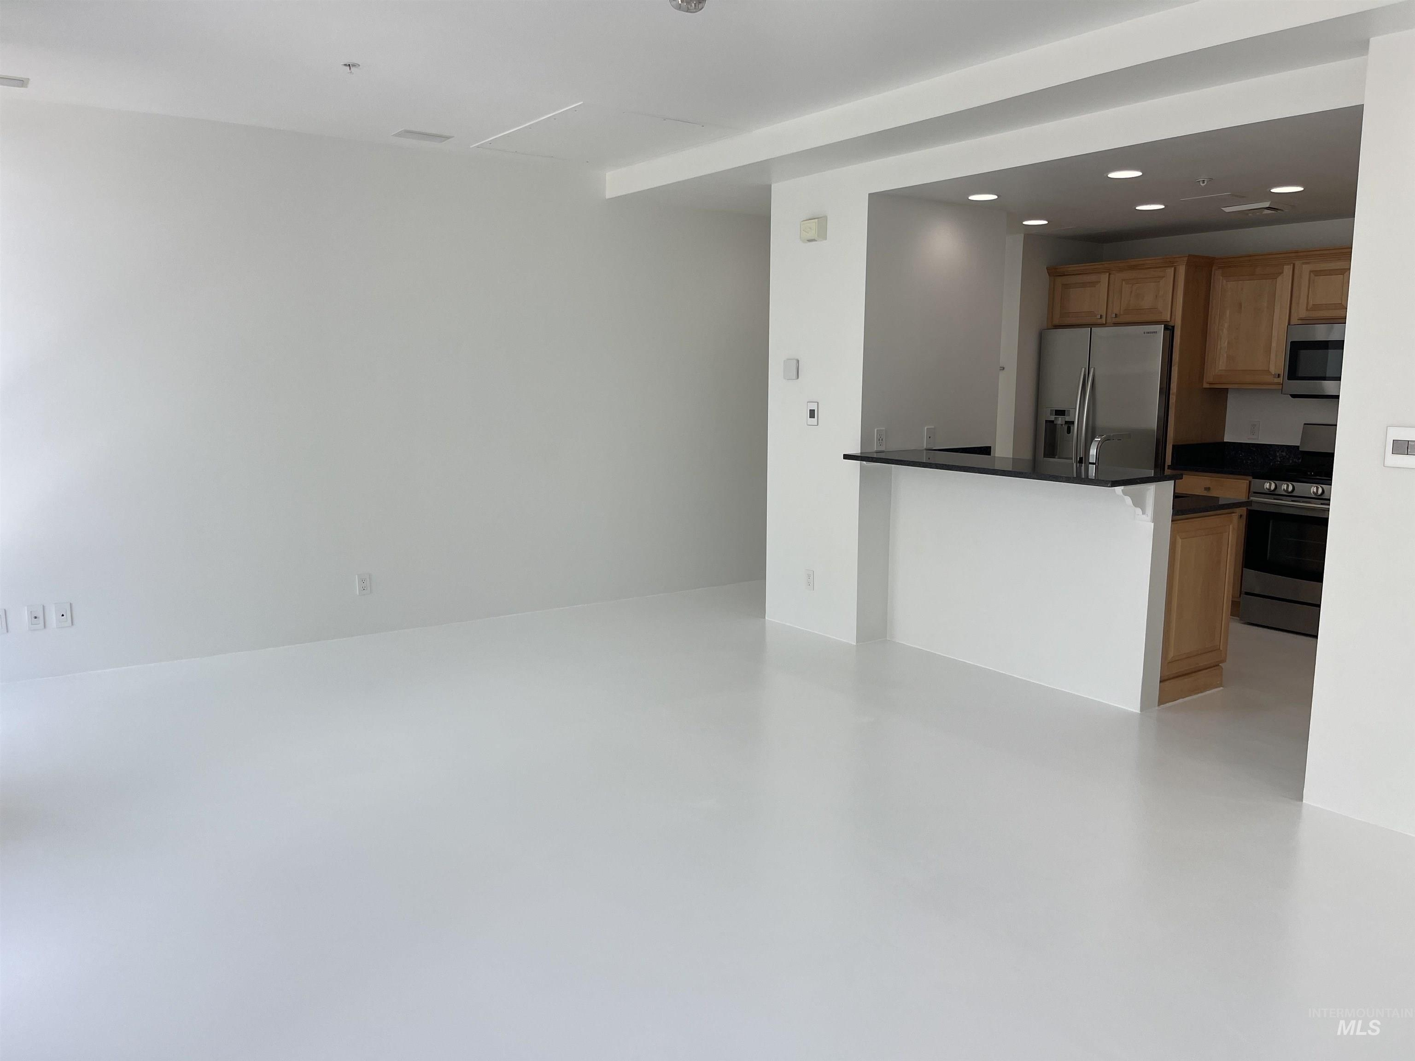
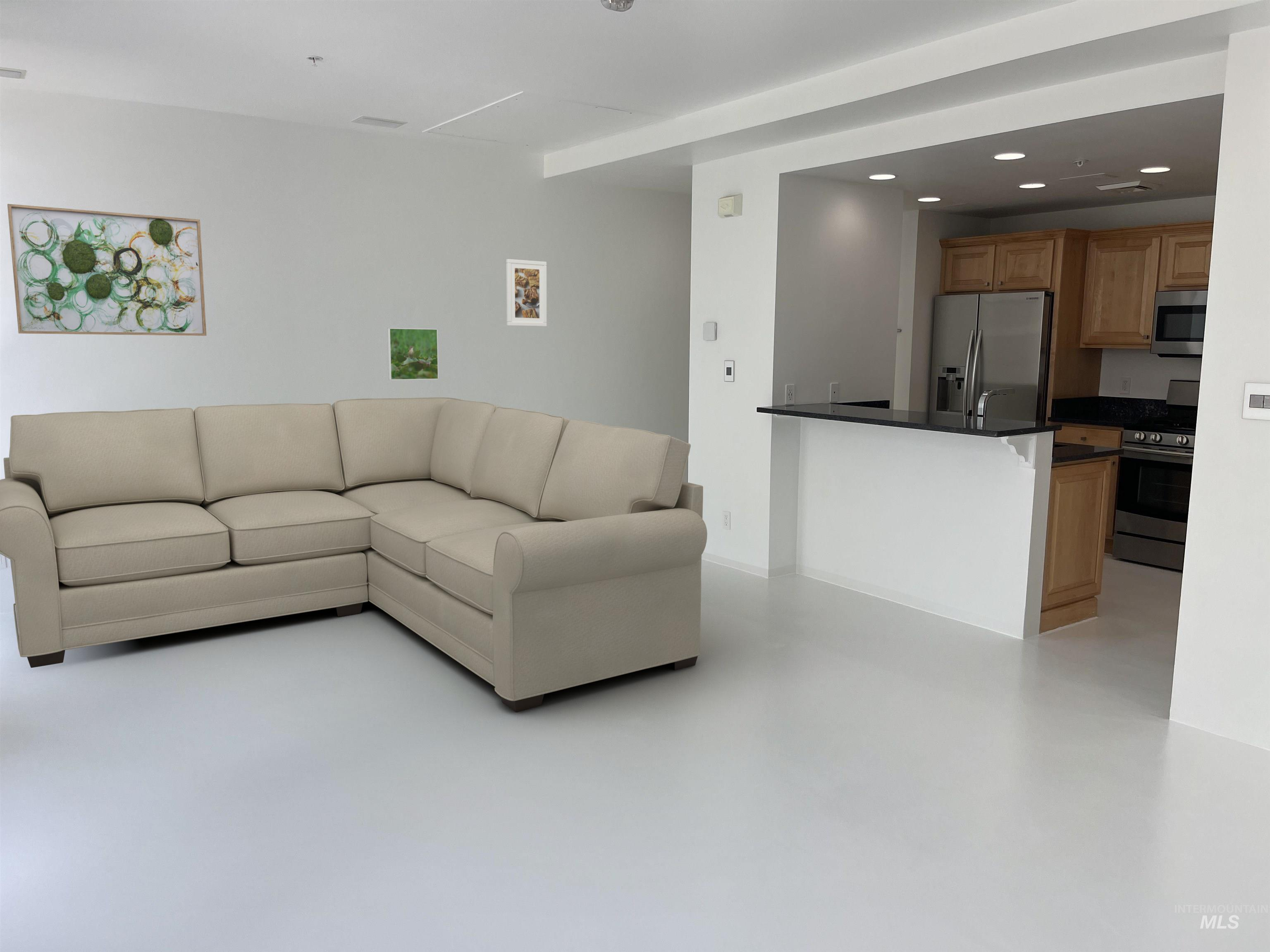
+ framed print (413, 354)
+ wall art (113, 274)
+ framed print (527, 293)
+ sofa (324, 532)
